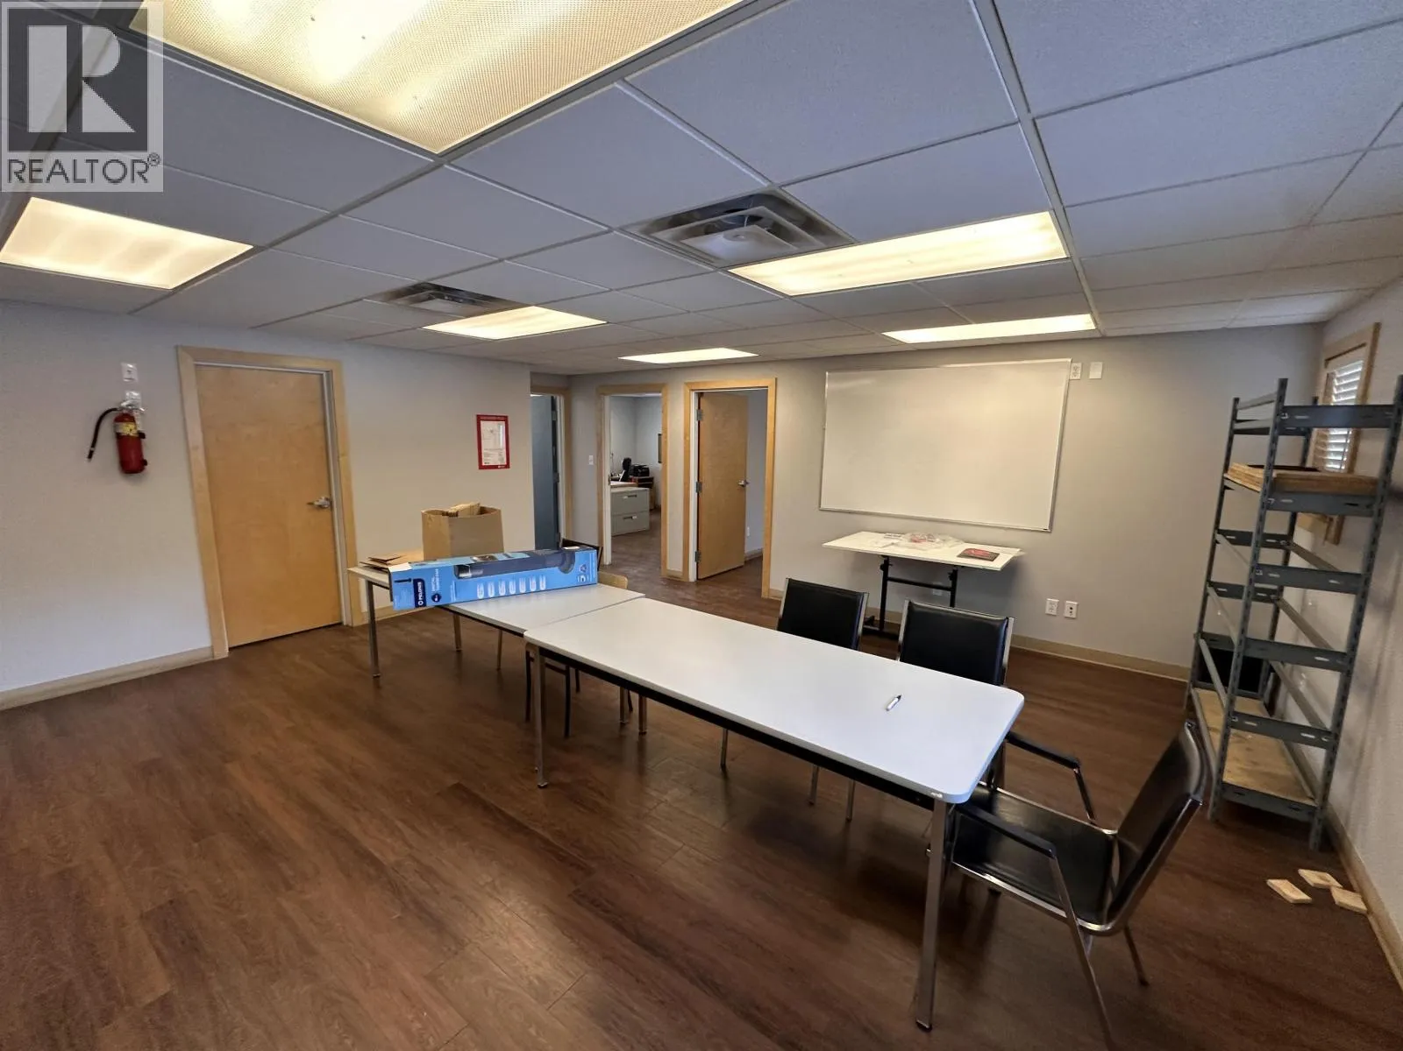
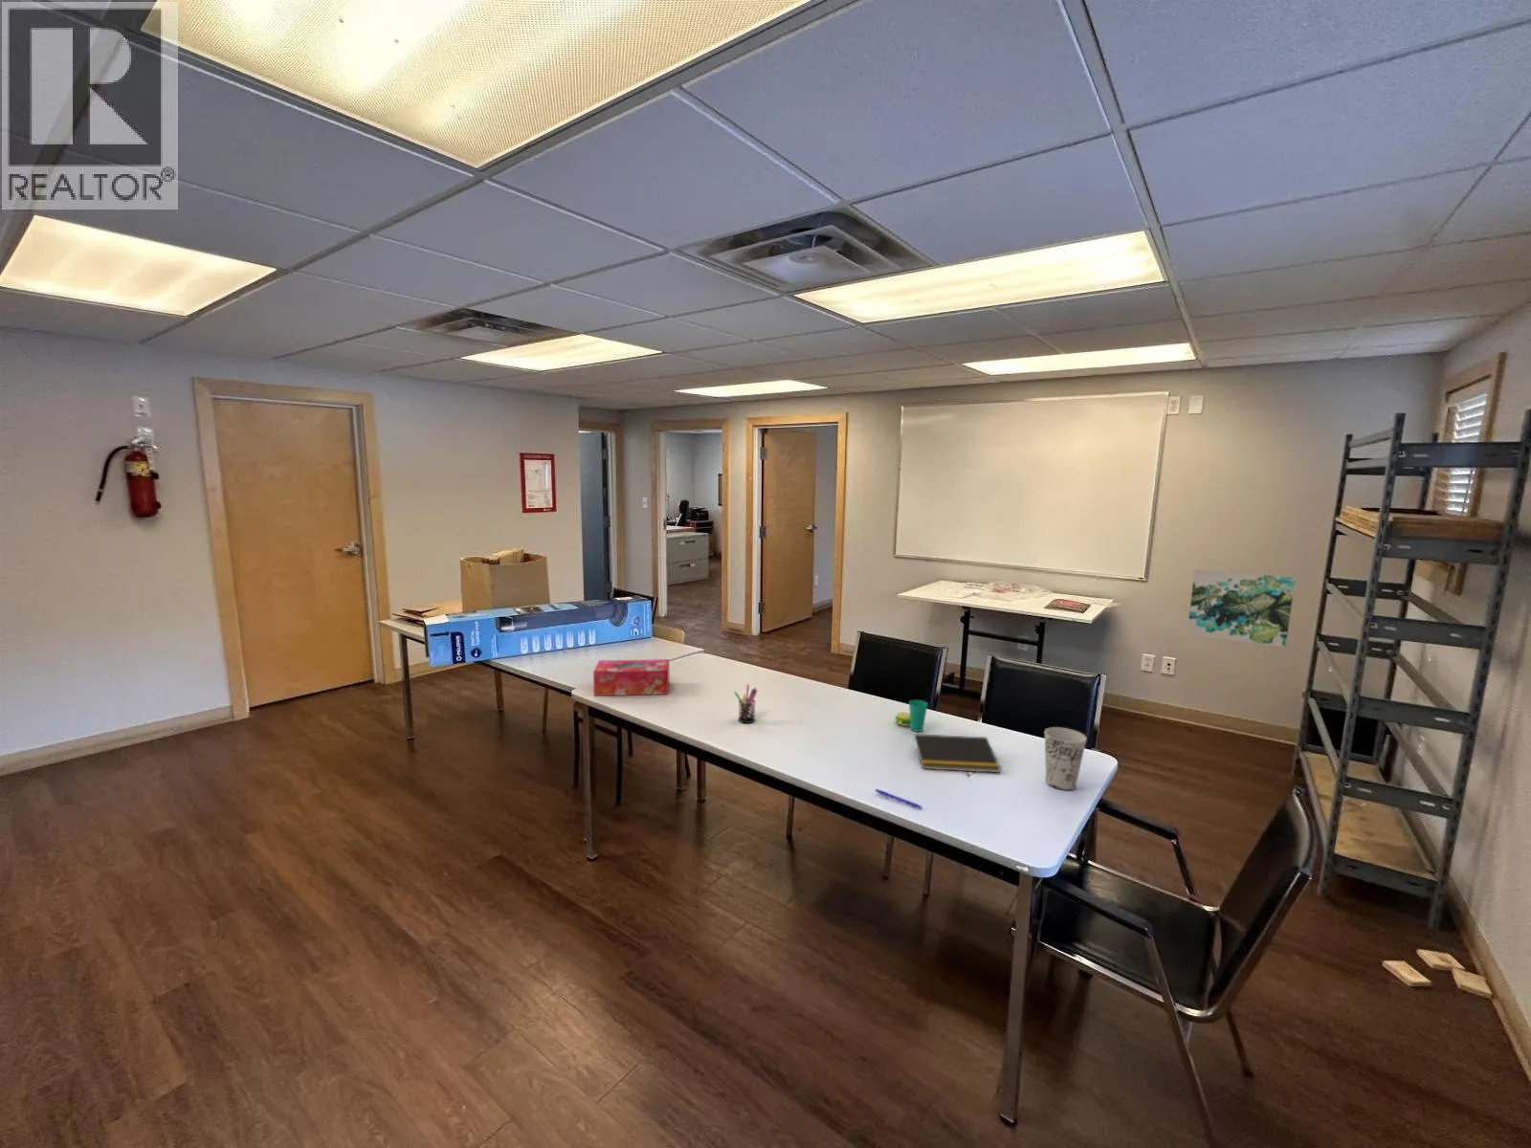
+ pen holder (745, 703)
+ wall art (1238, 607)
+ cup (911, 713)
+ pen (898, 798)
+ tissue box (633, 676)
+ notepad (956, 752)
+ cup (1062, 758)
